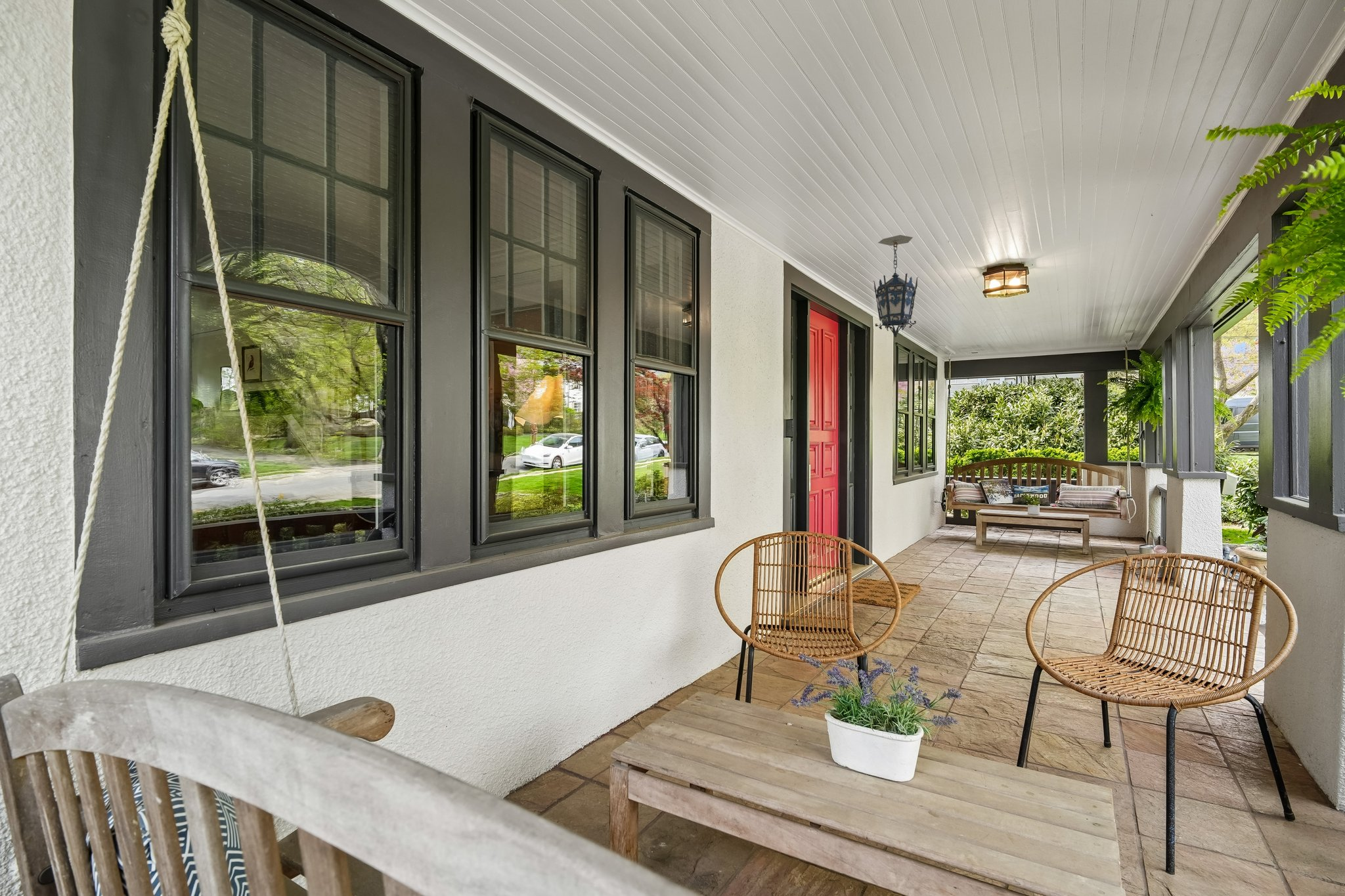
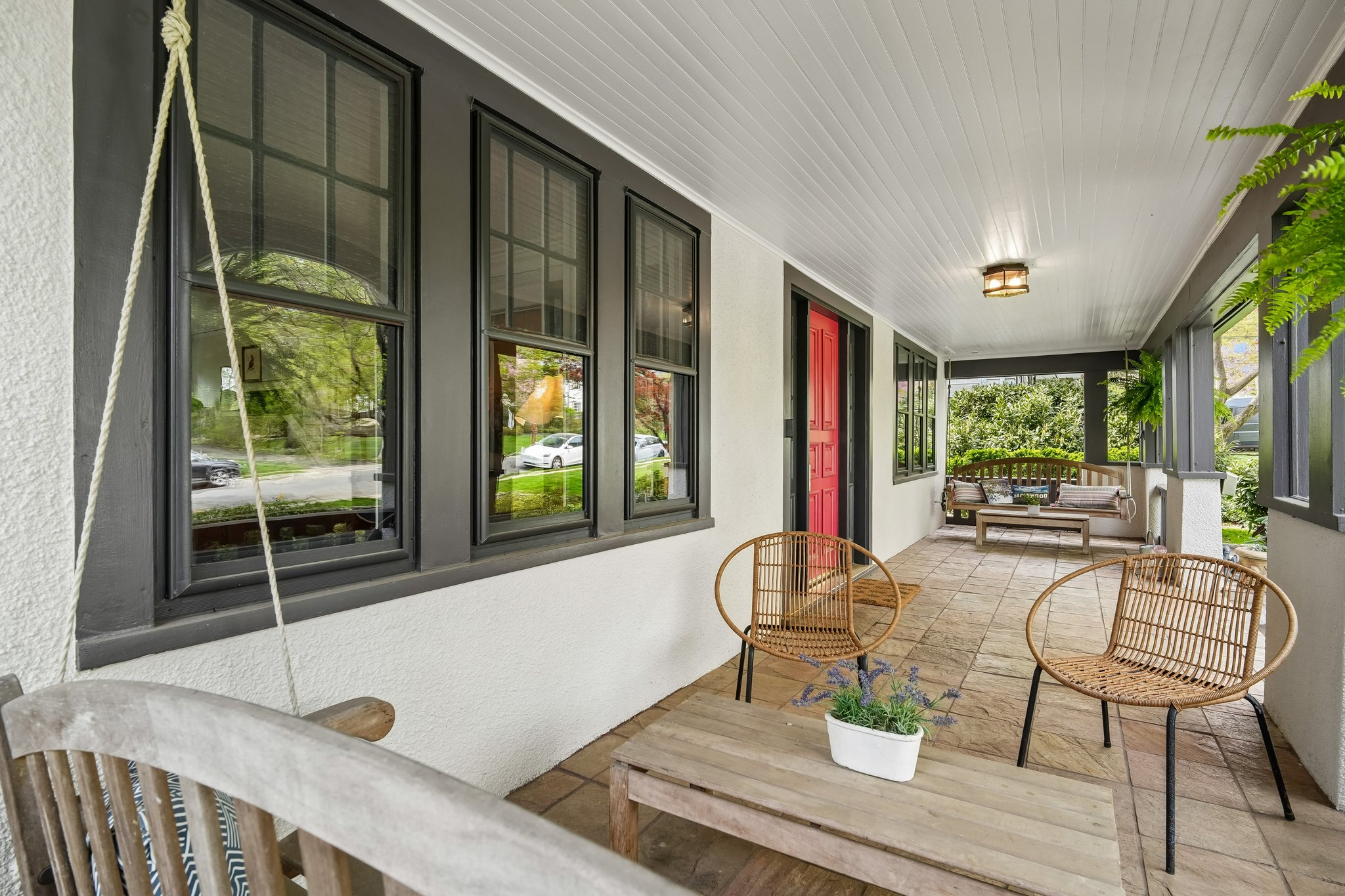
- hanging lantern (895, 289)
